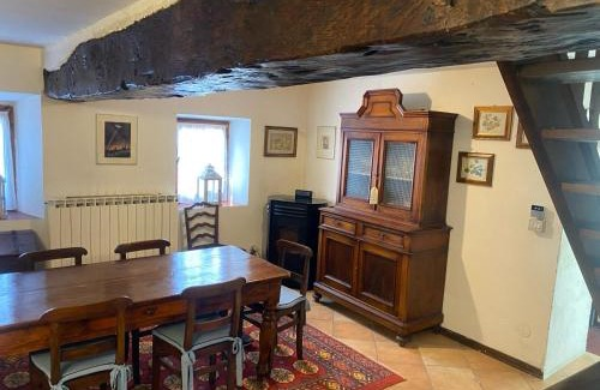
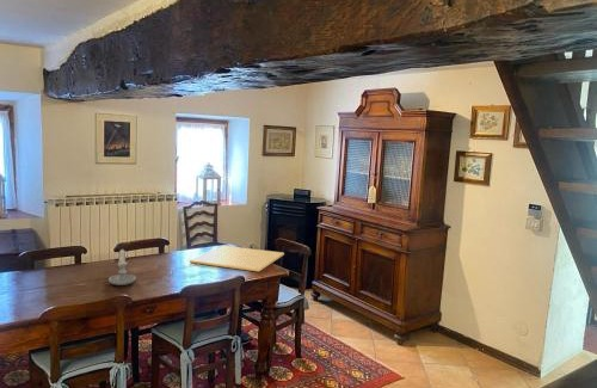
+ cutting board (239, 257)
+ candle (122, 265)
